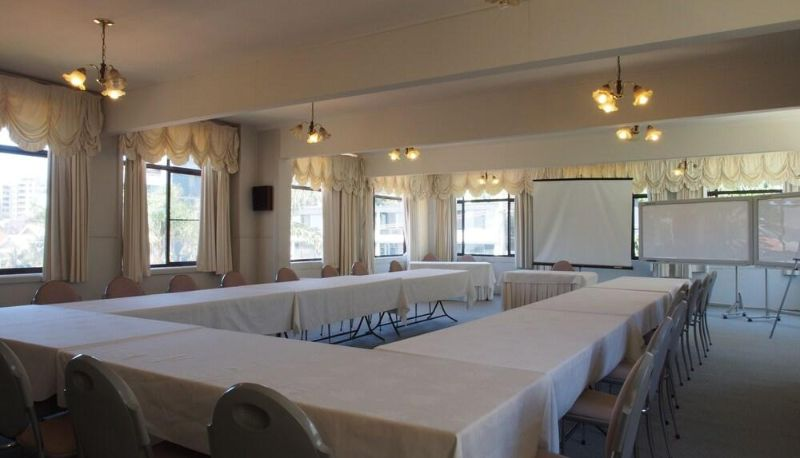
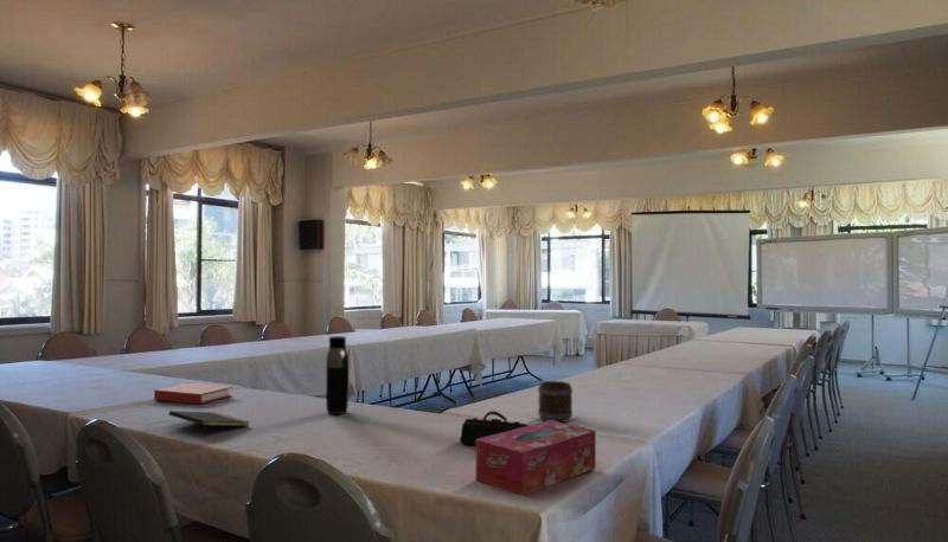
+ pencil case (495, 427)
+ mug (556, 400)
+ book (193, 393)
+ water bottle (337, 374)
+ notepad (209, 418)
+ tissue box (537, 454)
